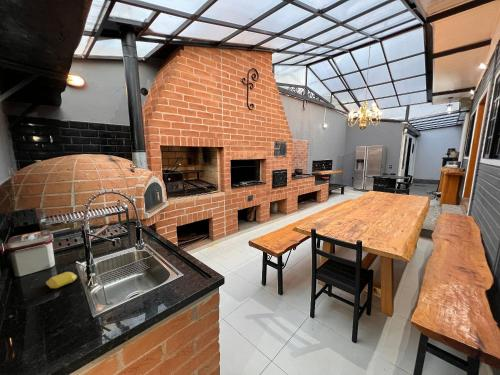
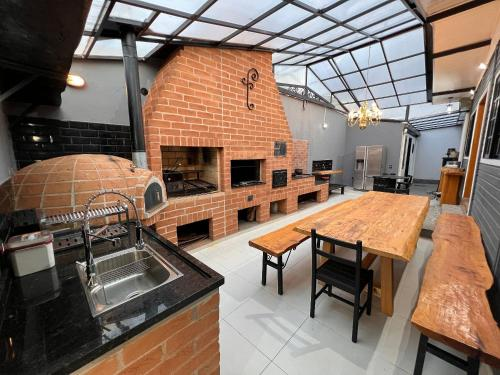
- soap bar (61, 279)
